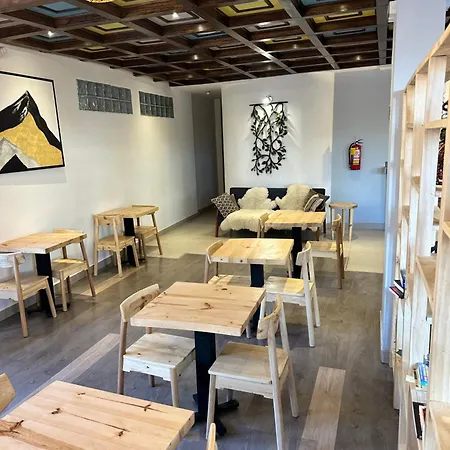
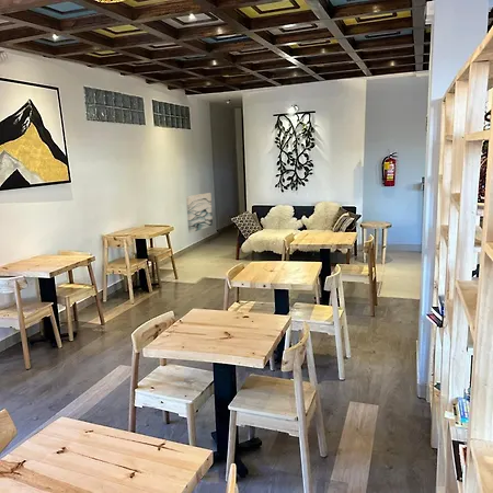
+ wall art (199, 211)
